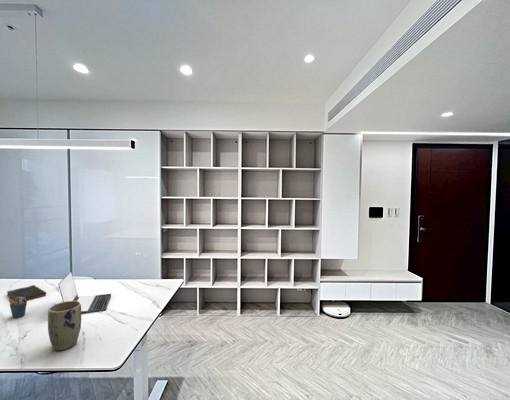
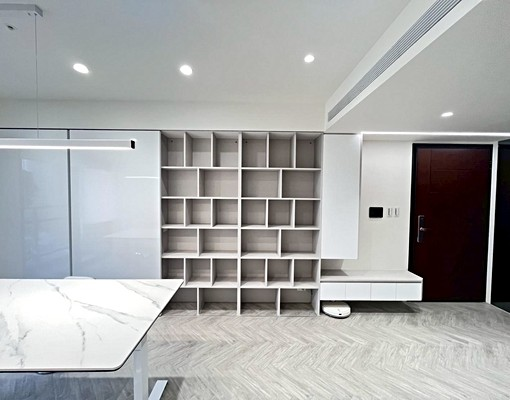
- plant pot (65, 325)
- bible (26, 293)
- pen holder (18, 306)
- laptop (87, 296)
